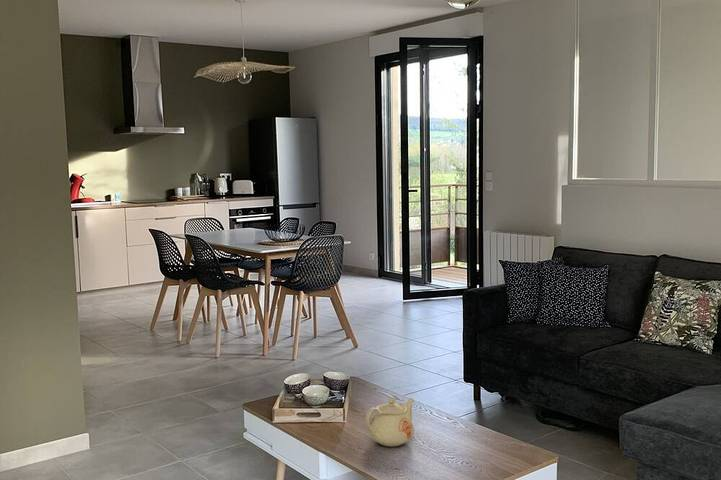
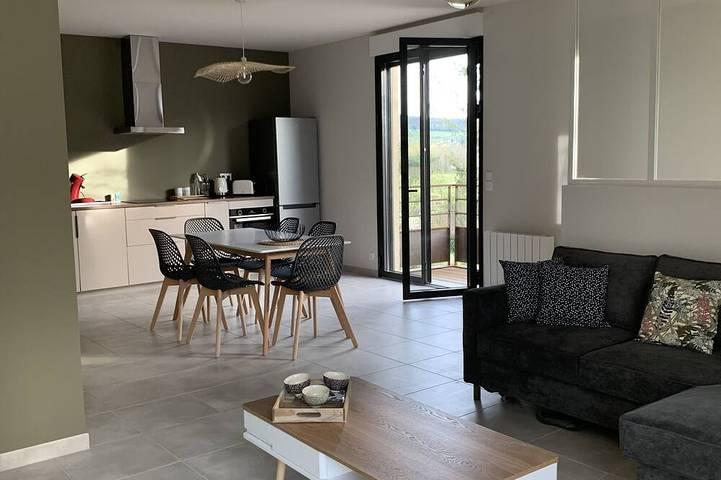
- teapot (391, 419)
